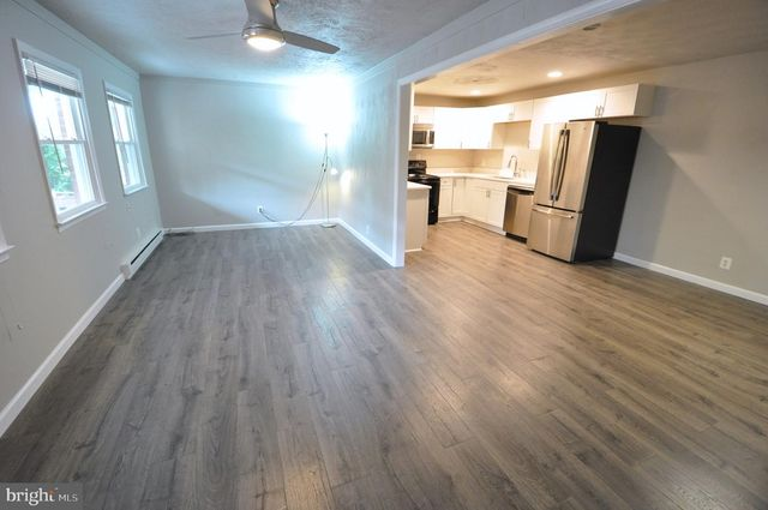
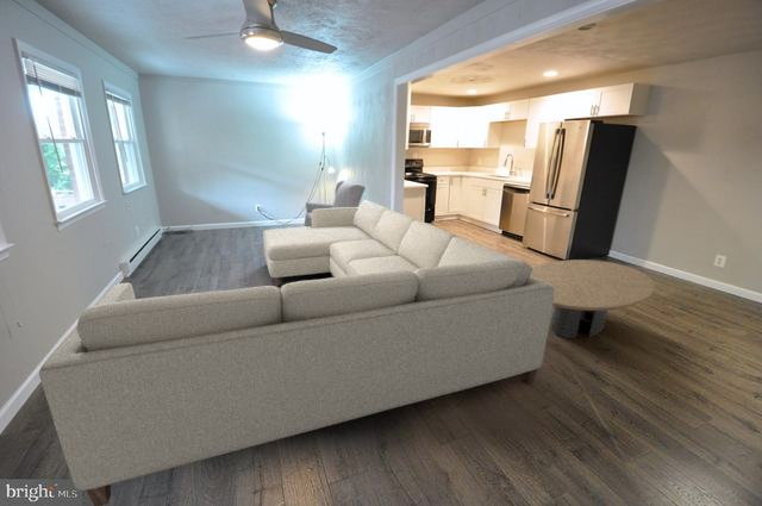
+ sofa (307, 268)
+ coffee table (582, 301)
+ chair (332, 207)
